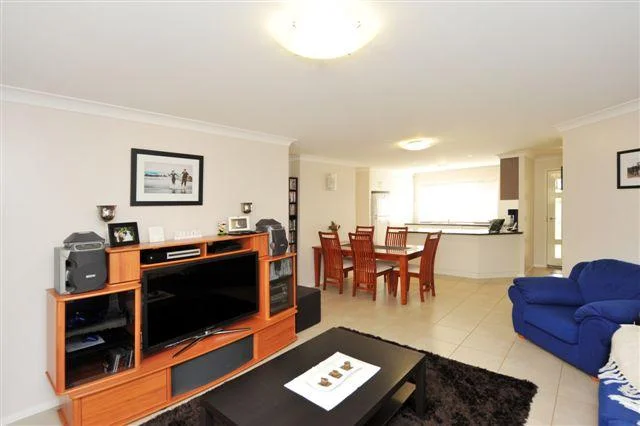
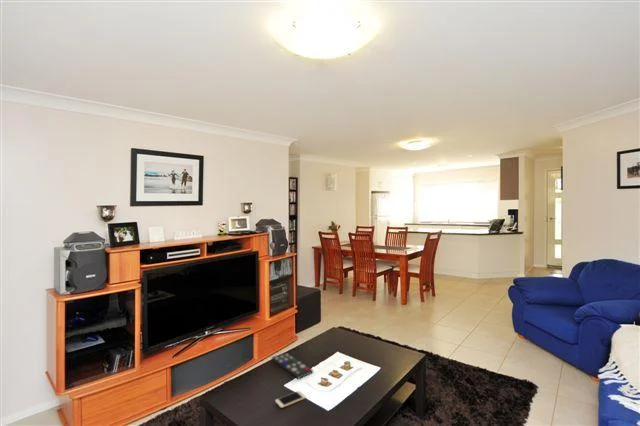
+ remote control (291, 364)
+ smartphone (290, 398)
